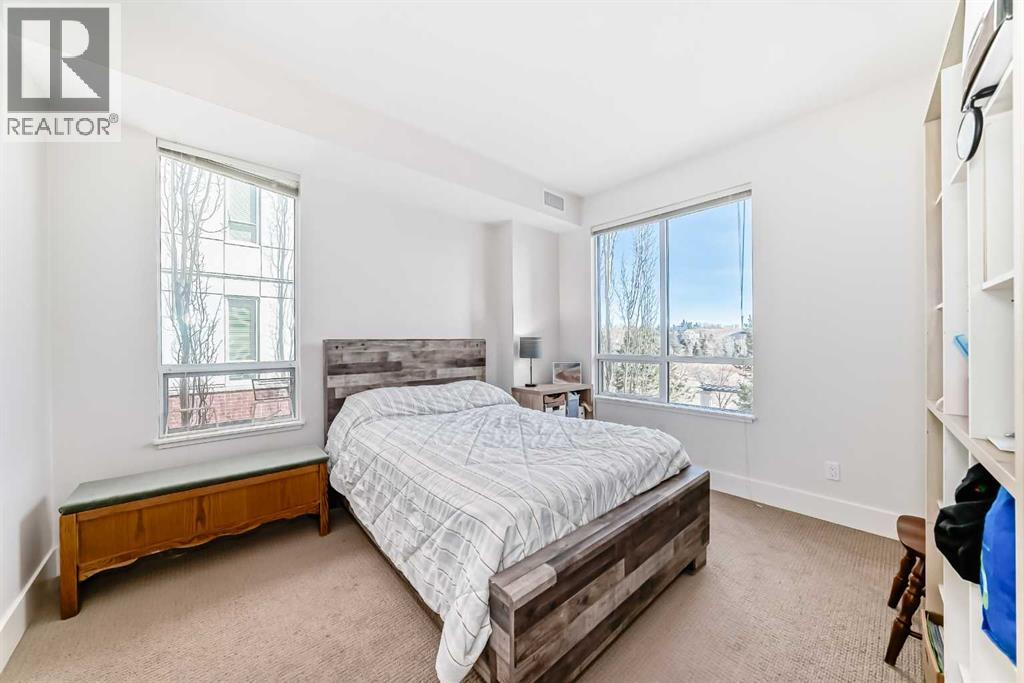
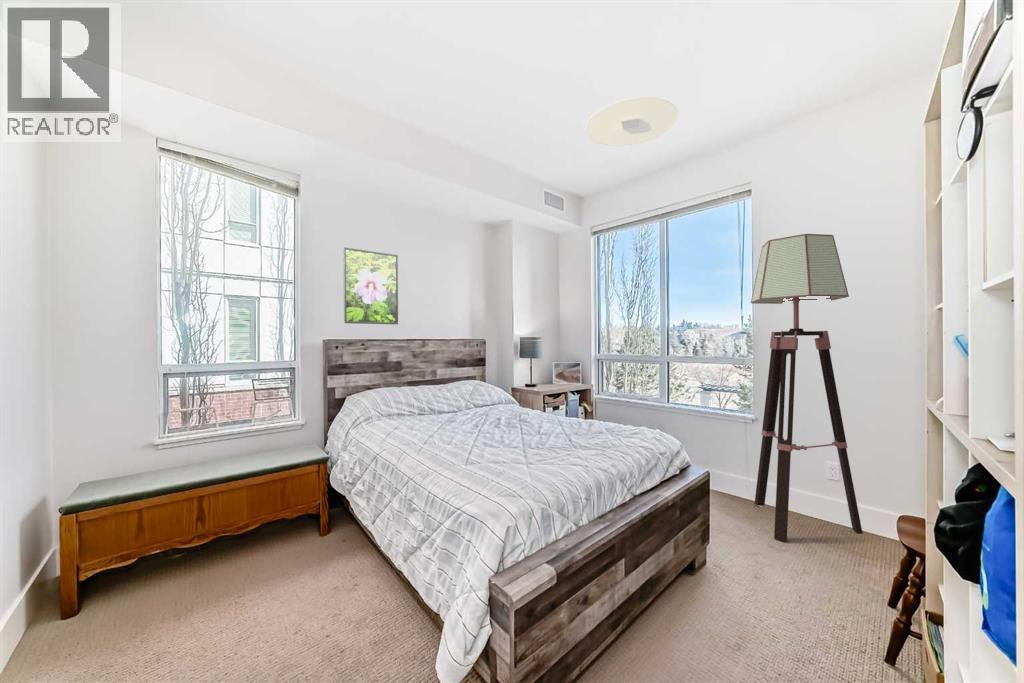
+ ceiling light (630, 119)
+ floor lamp (794, 382)
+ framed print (371, 287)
